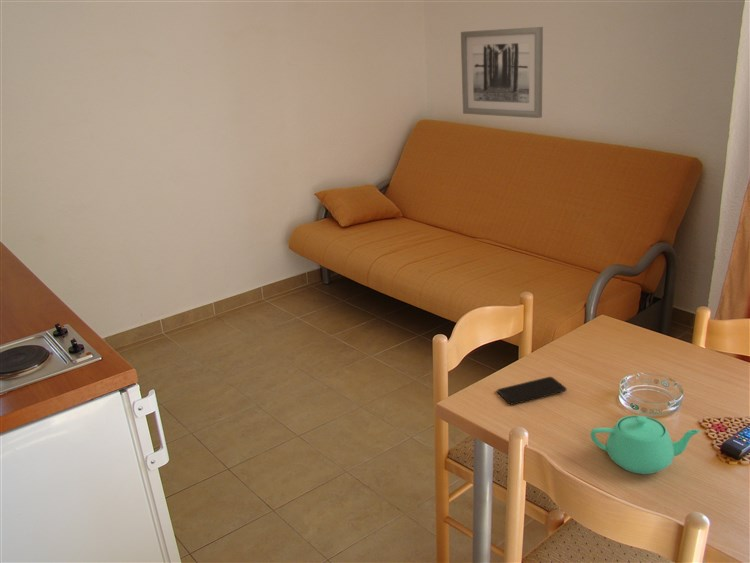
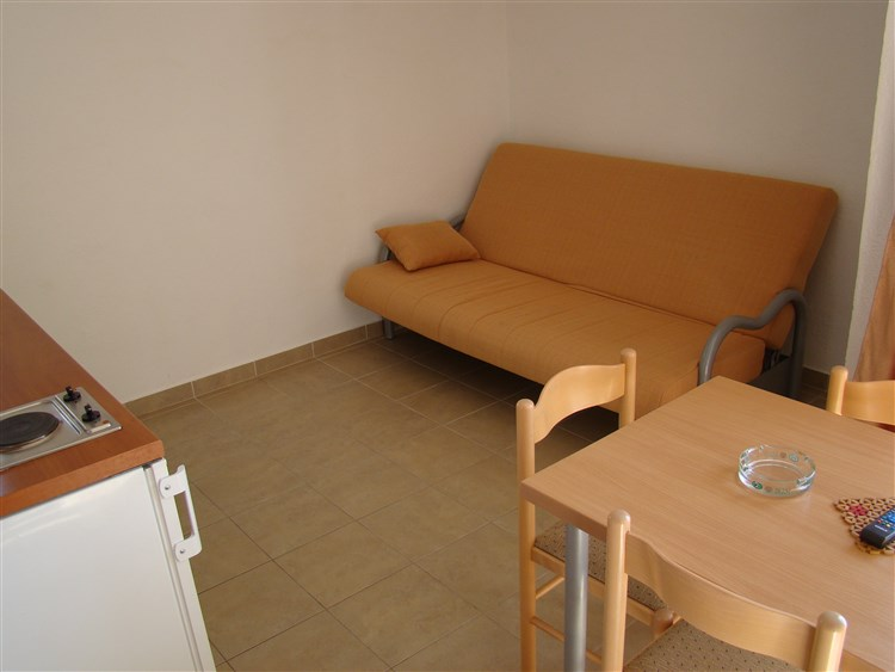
- teapot (644, 440)
- smartphone (531, 390)
- wall art (500, 73)
